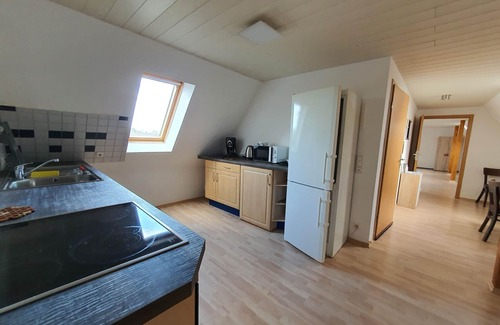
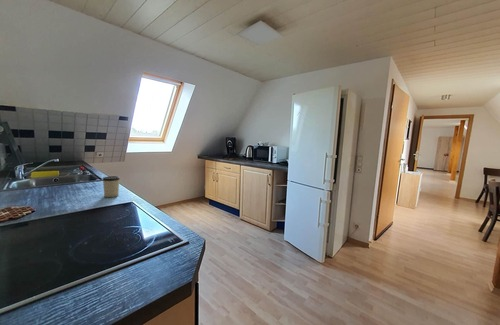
+ cup (111, 186)
